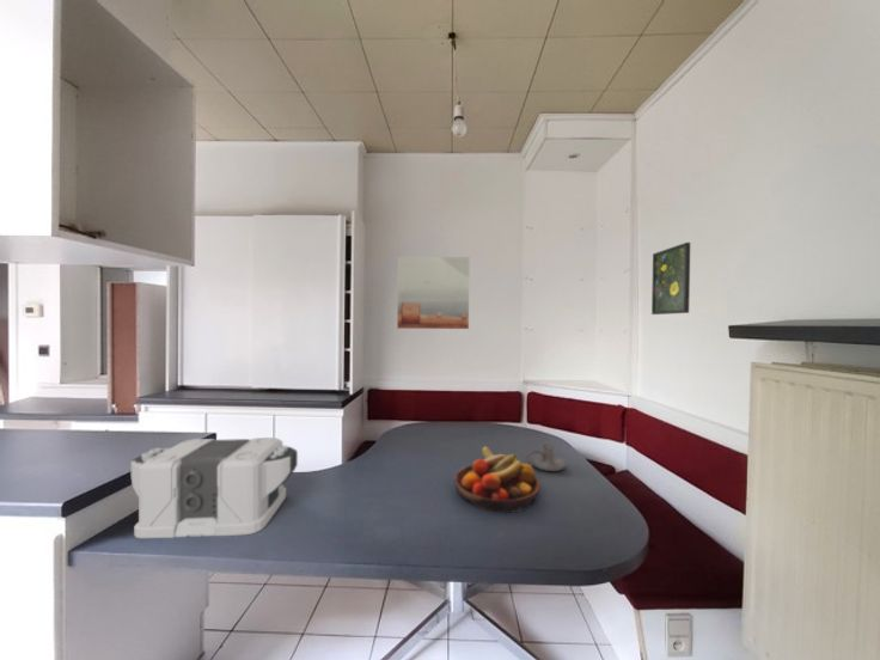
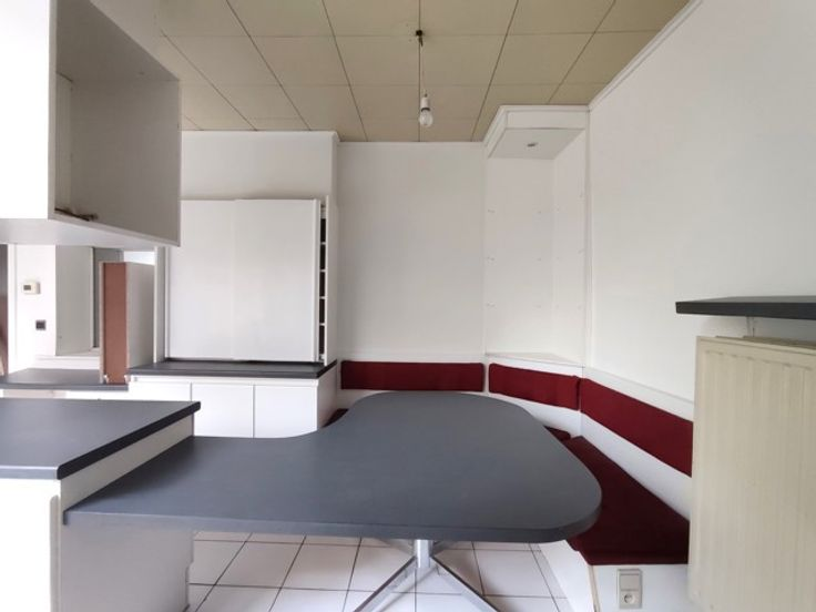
- candle holder (544, 456)
- wall art (433, 293)
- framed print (670, 281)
- fruit bowl (495, 475)
- speaker (218, 479)
